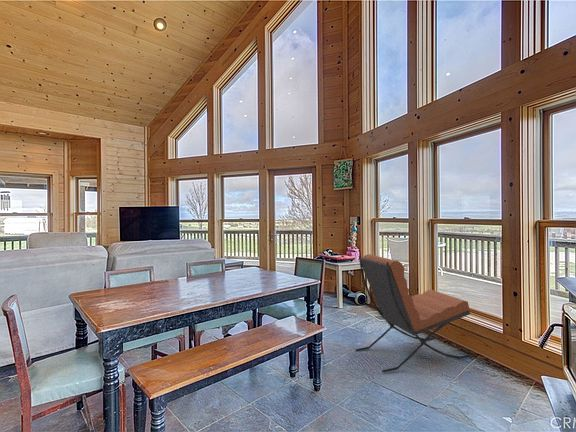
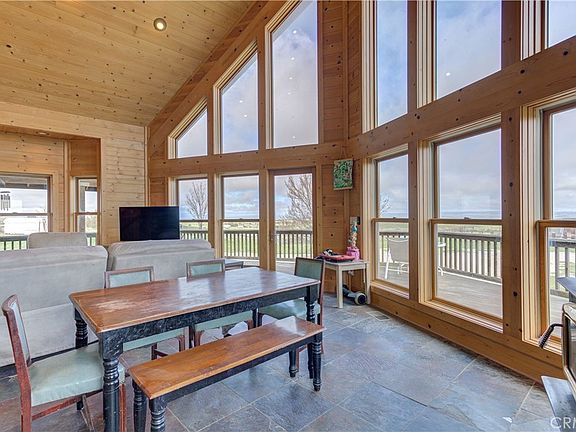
- lounge chair (411, 304)
